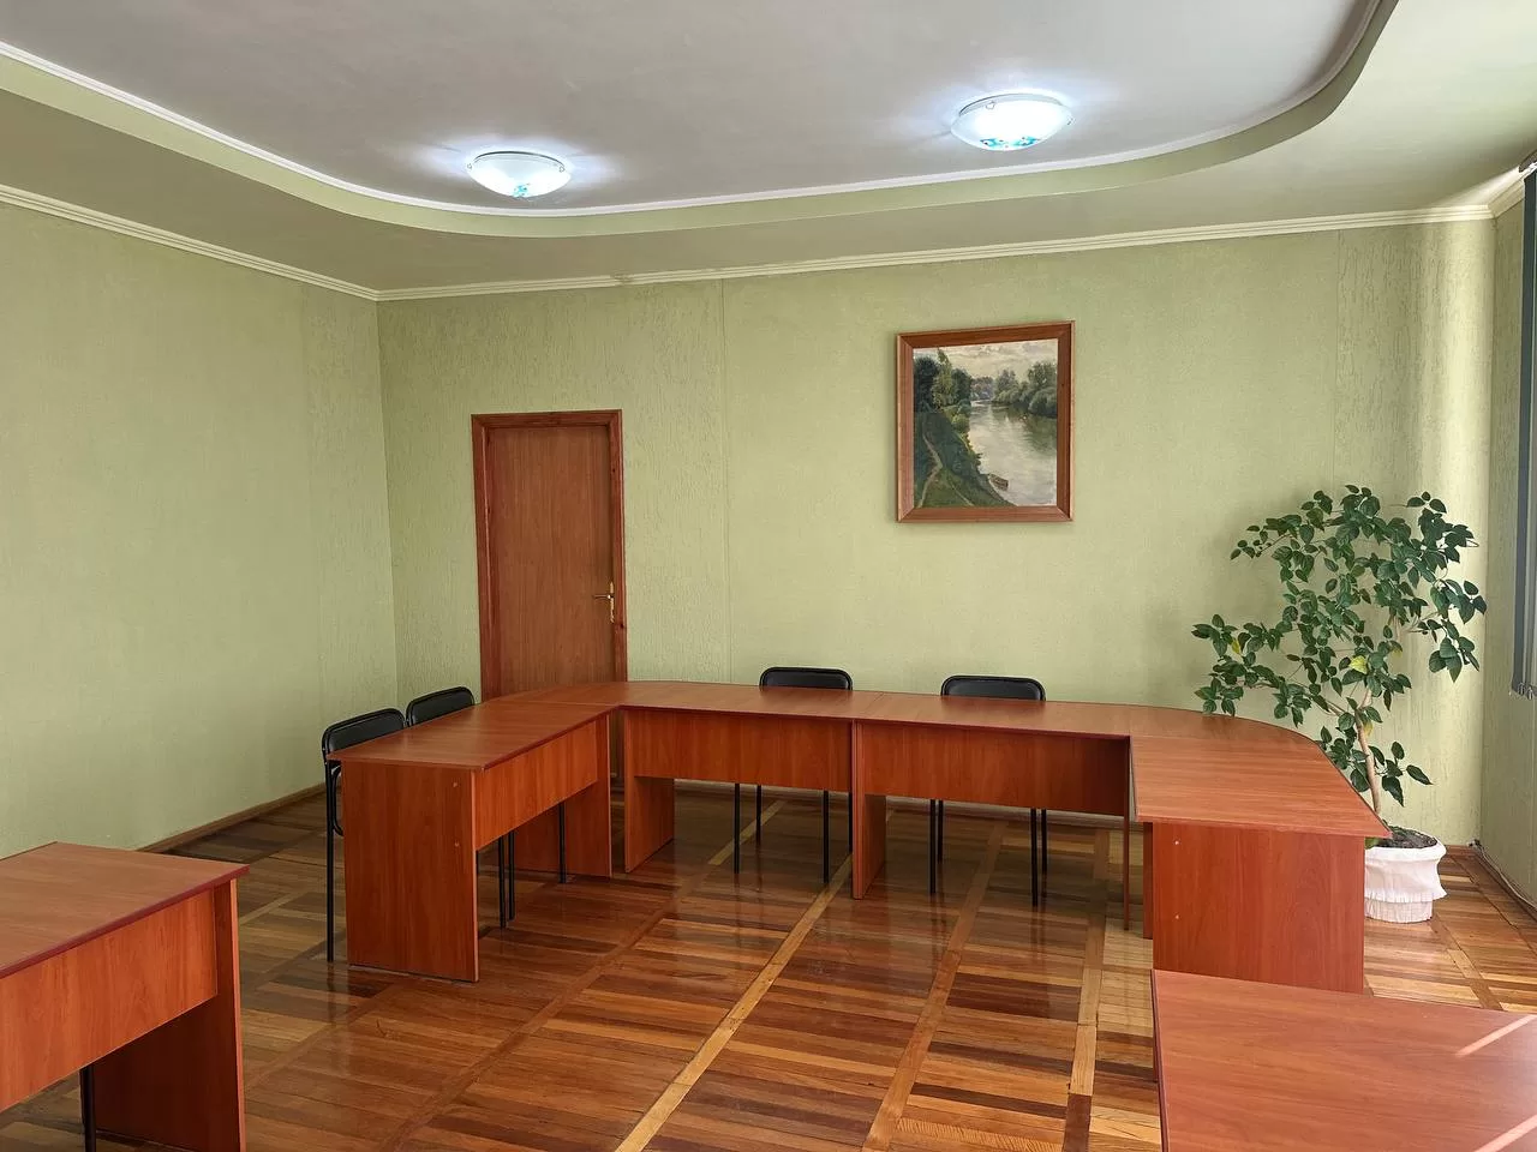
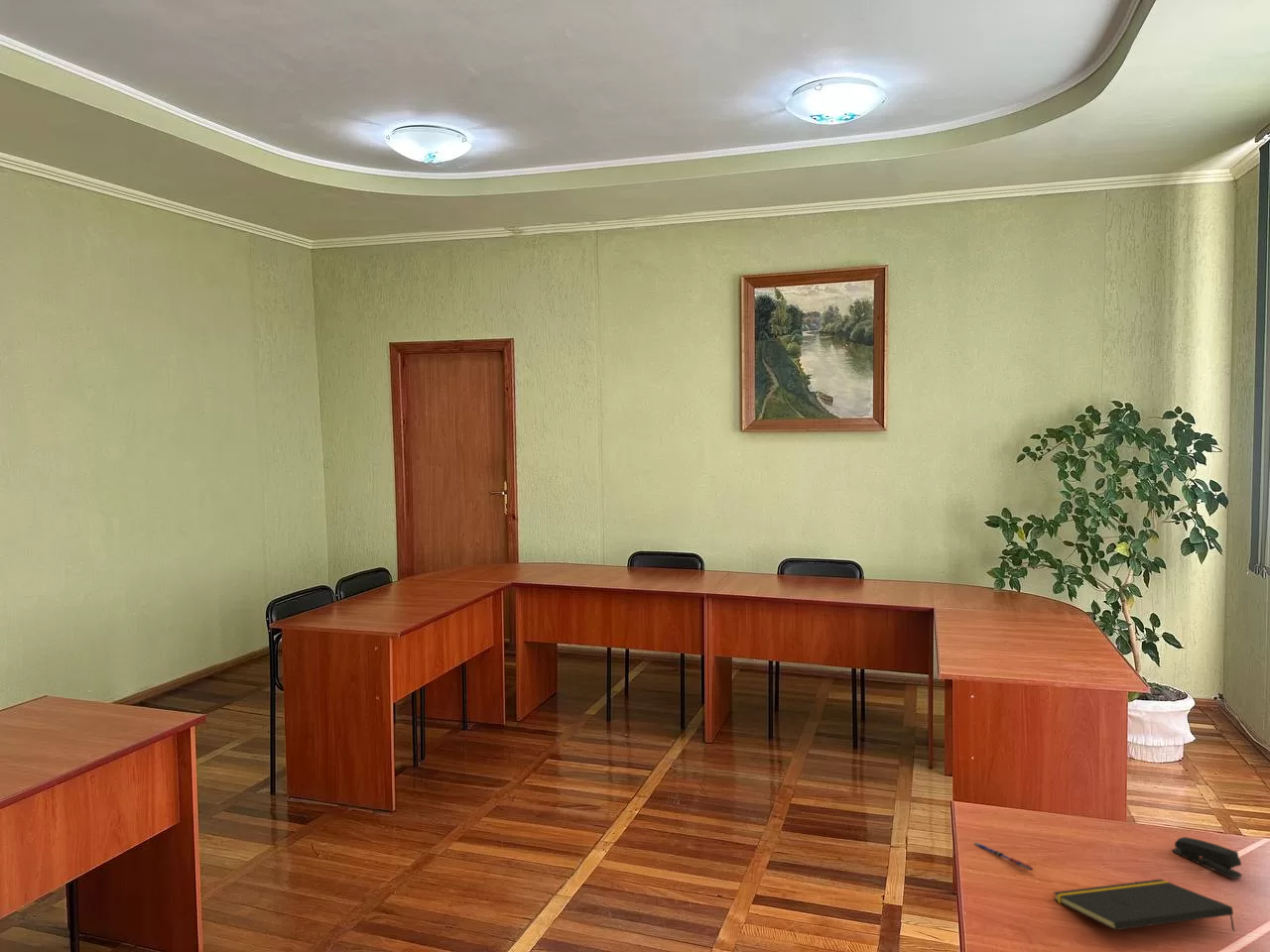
+ notepad (1139, 902)
+ pen (1002, 855)
+ stapler (1206, 852)
